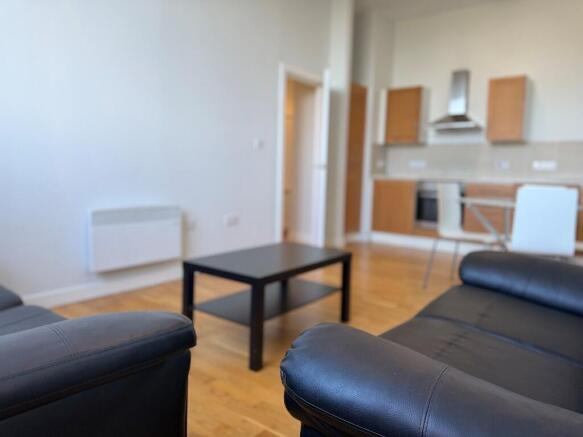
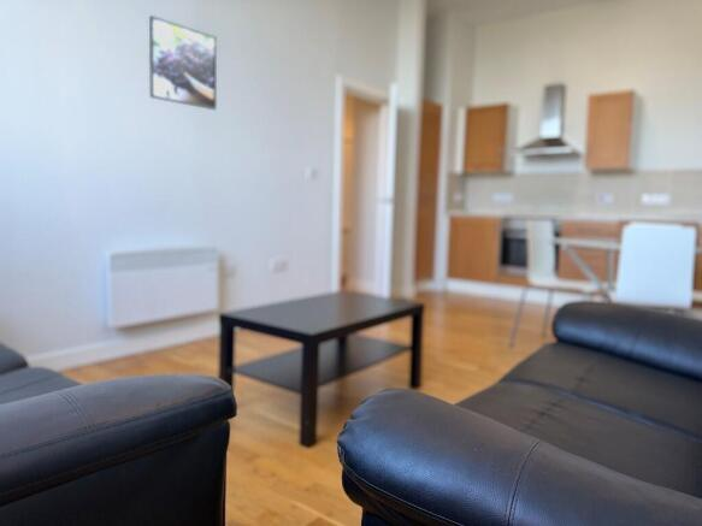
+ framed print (184, 65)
